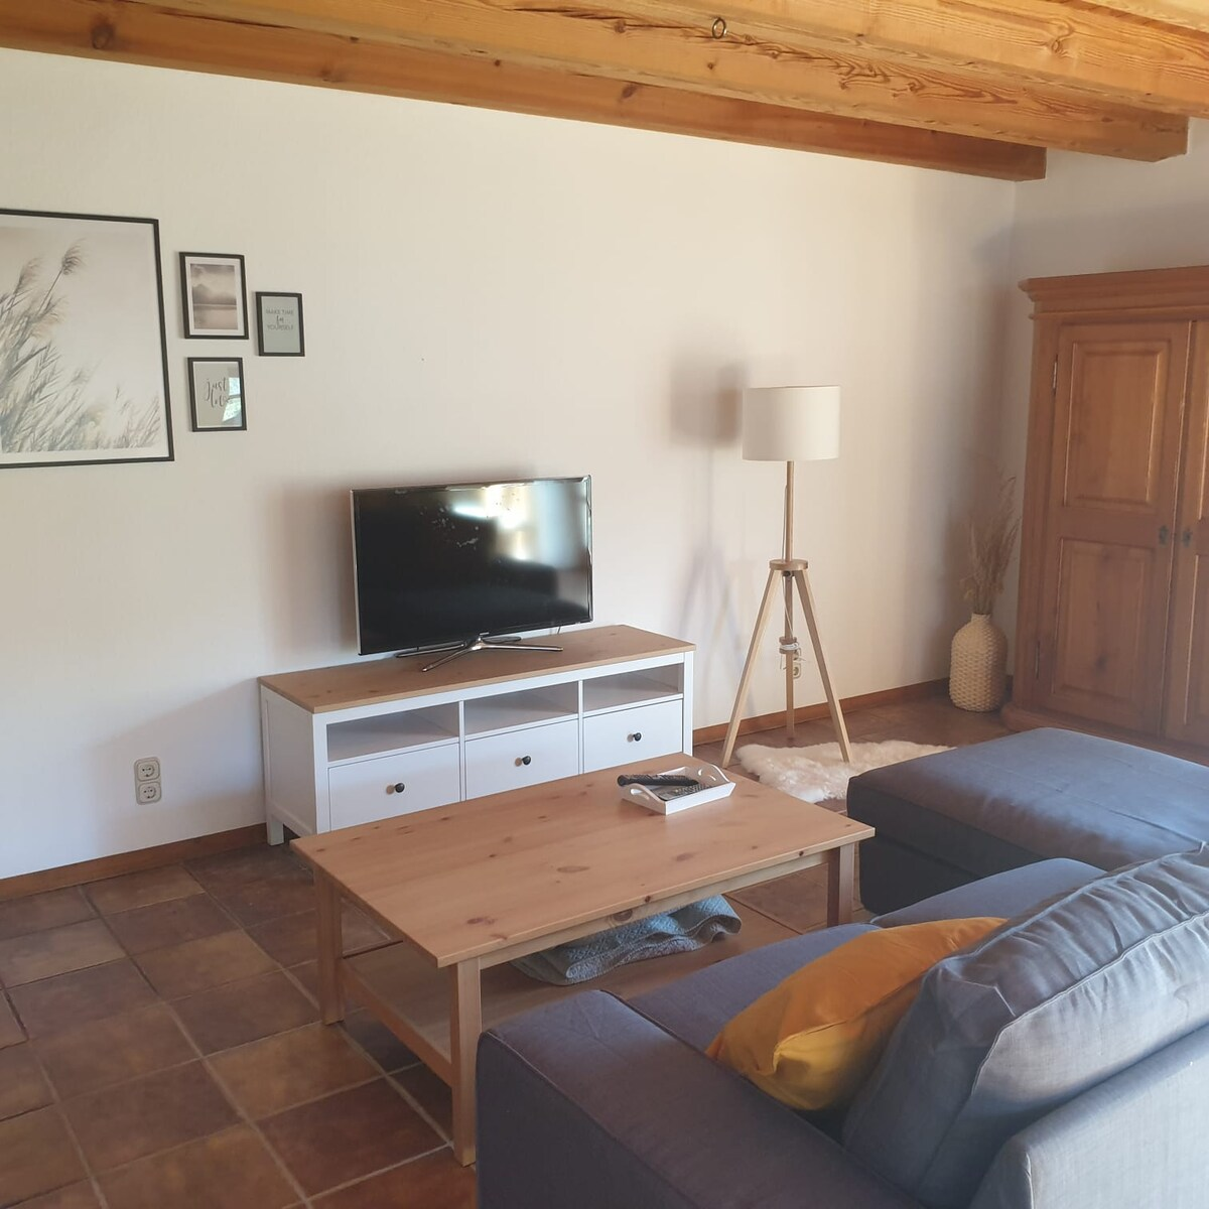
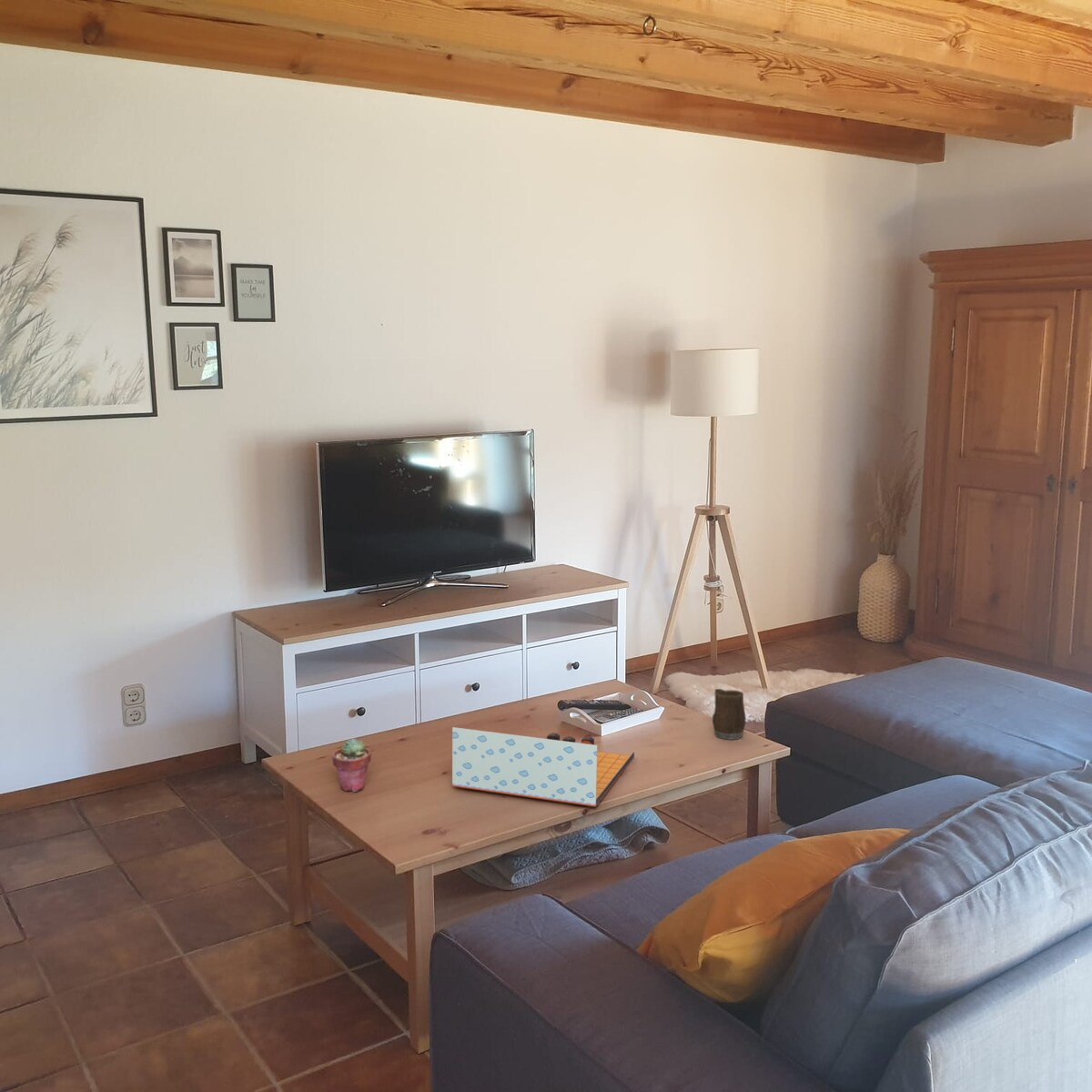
+ mug (727, 712)
+ potted succulent (351, 763)
+ board game (547, 743)
